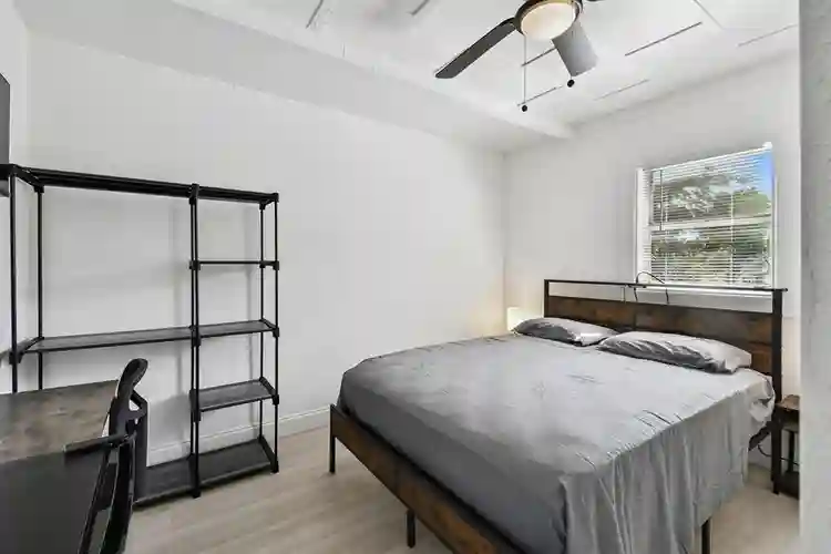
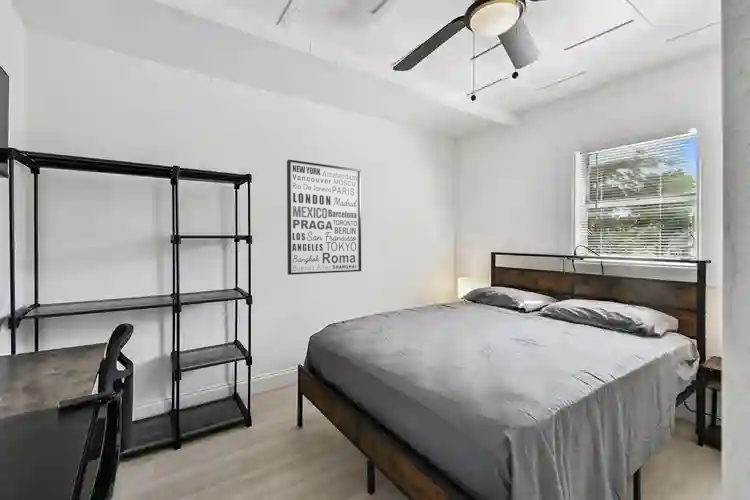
+ wall art (326, 219)
